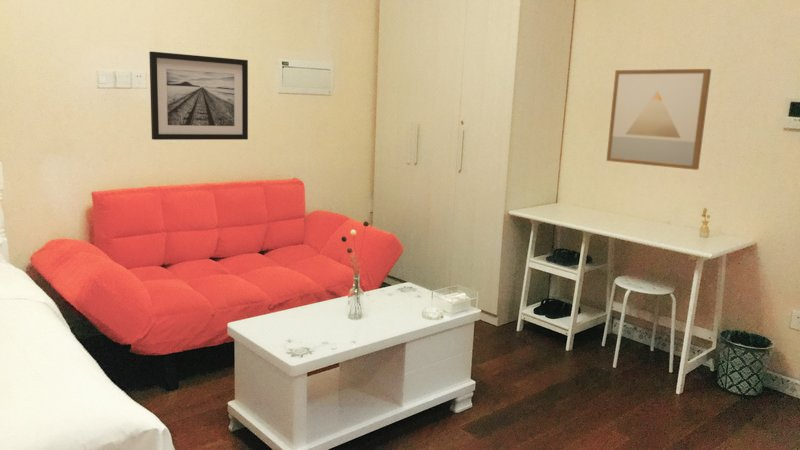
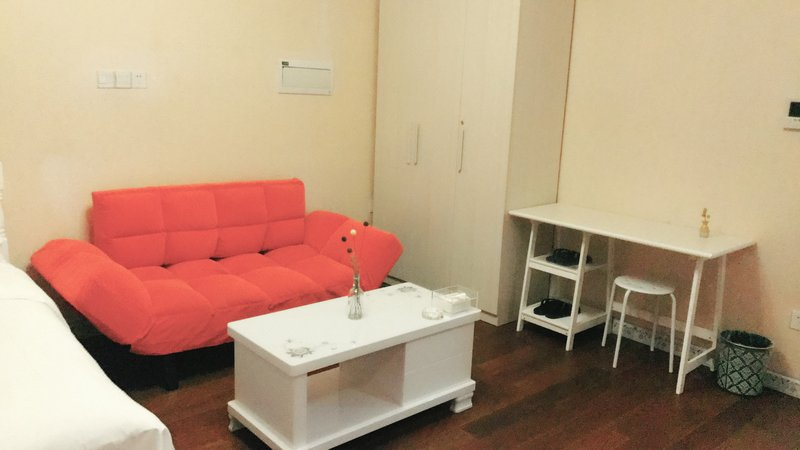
- wall art (201, 98)
- wall art (655, 118)
